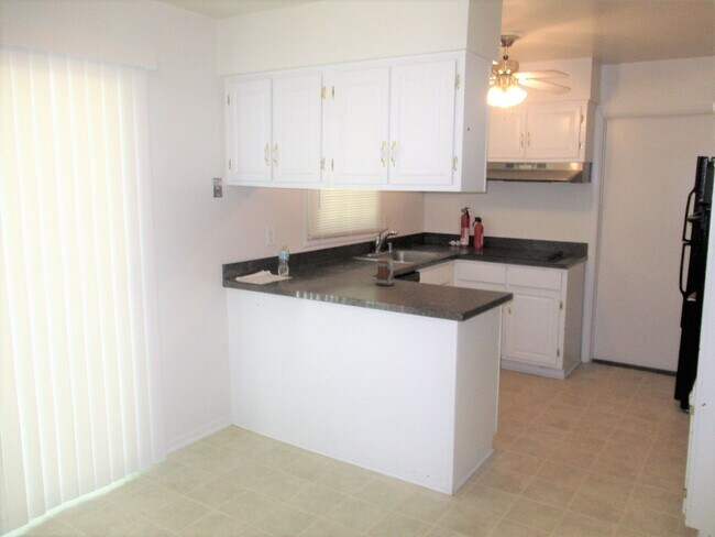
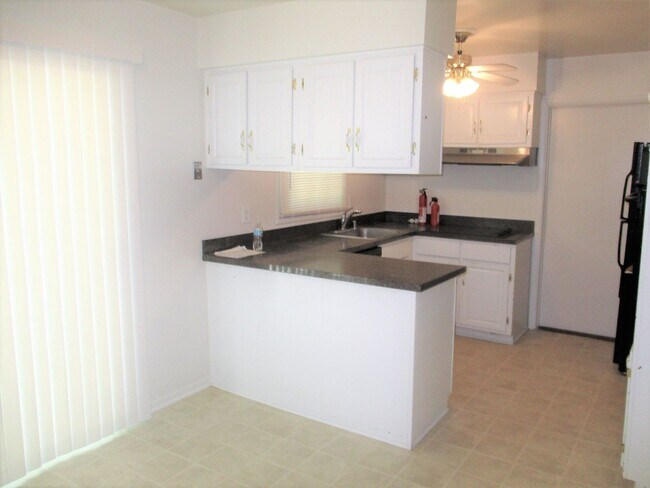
- mug (386, 272)
